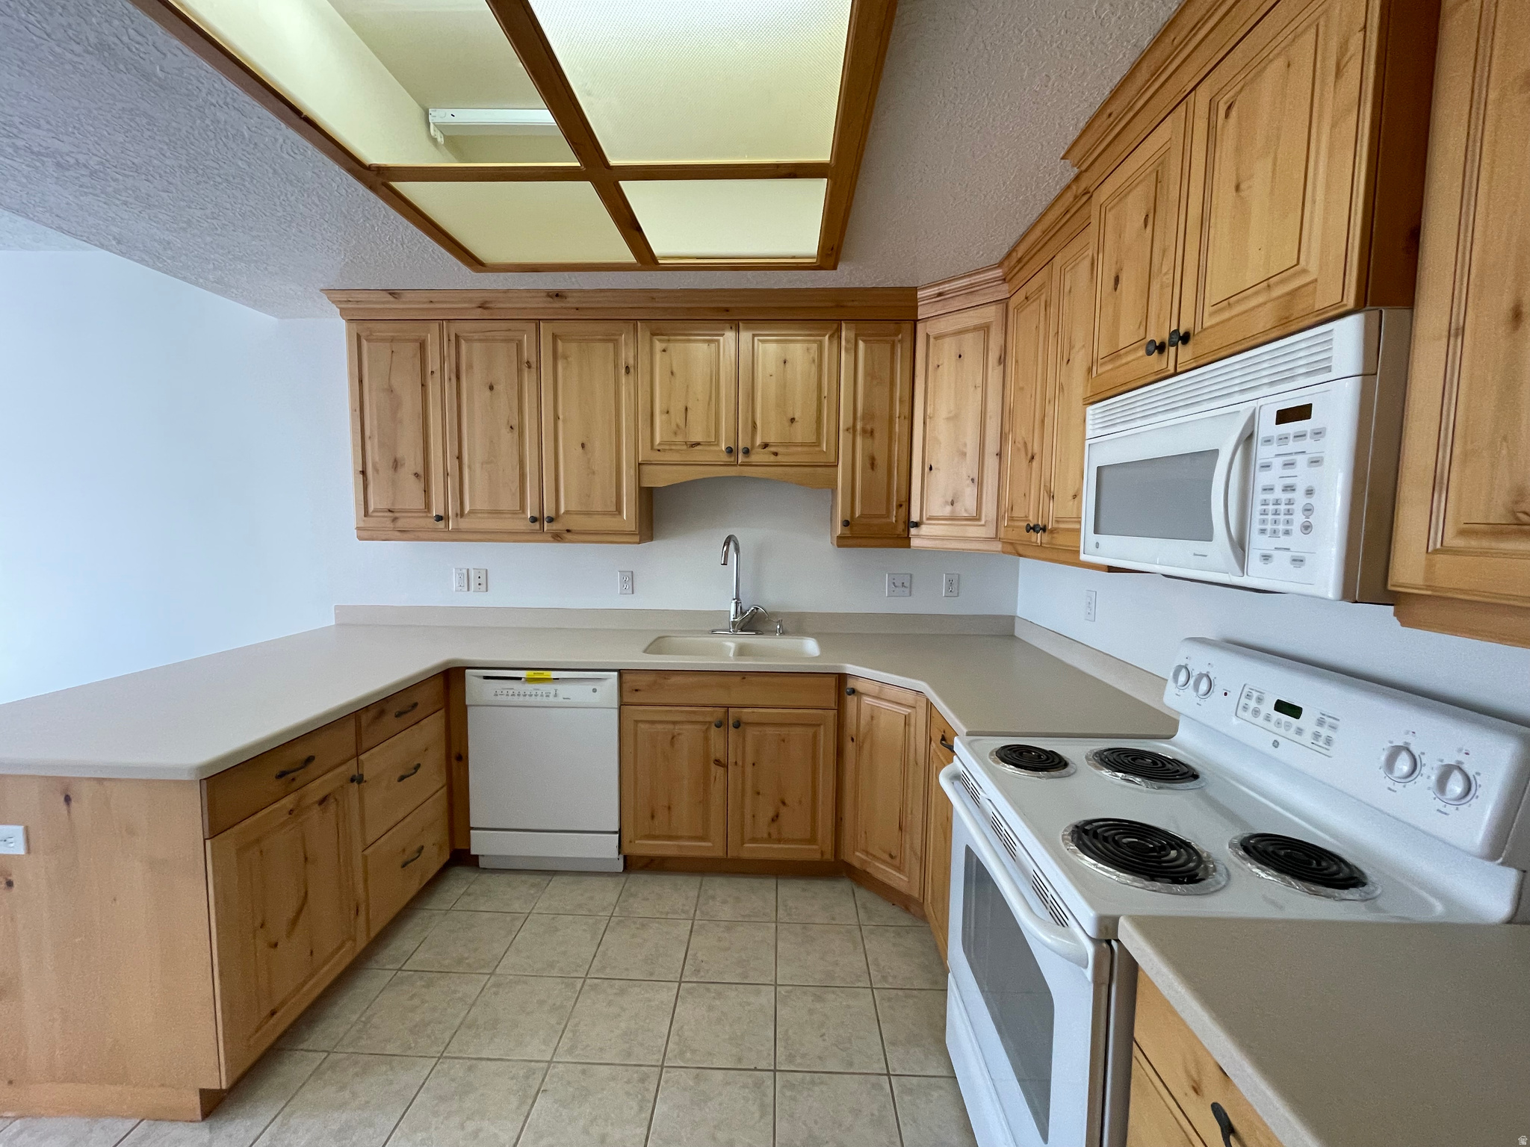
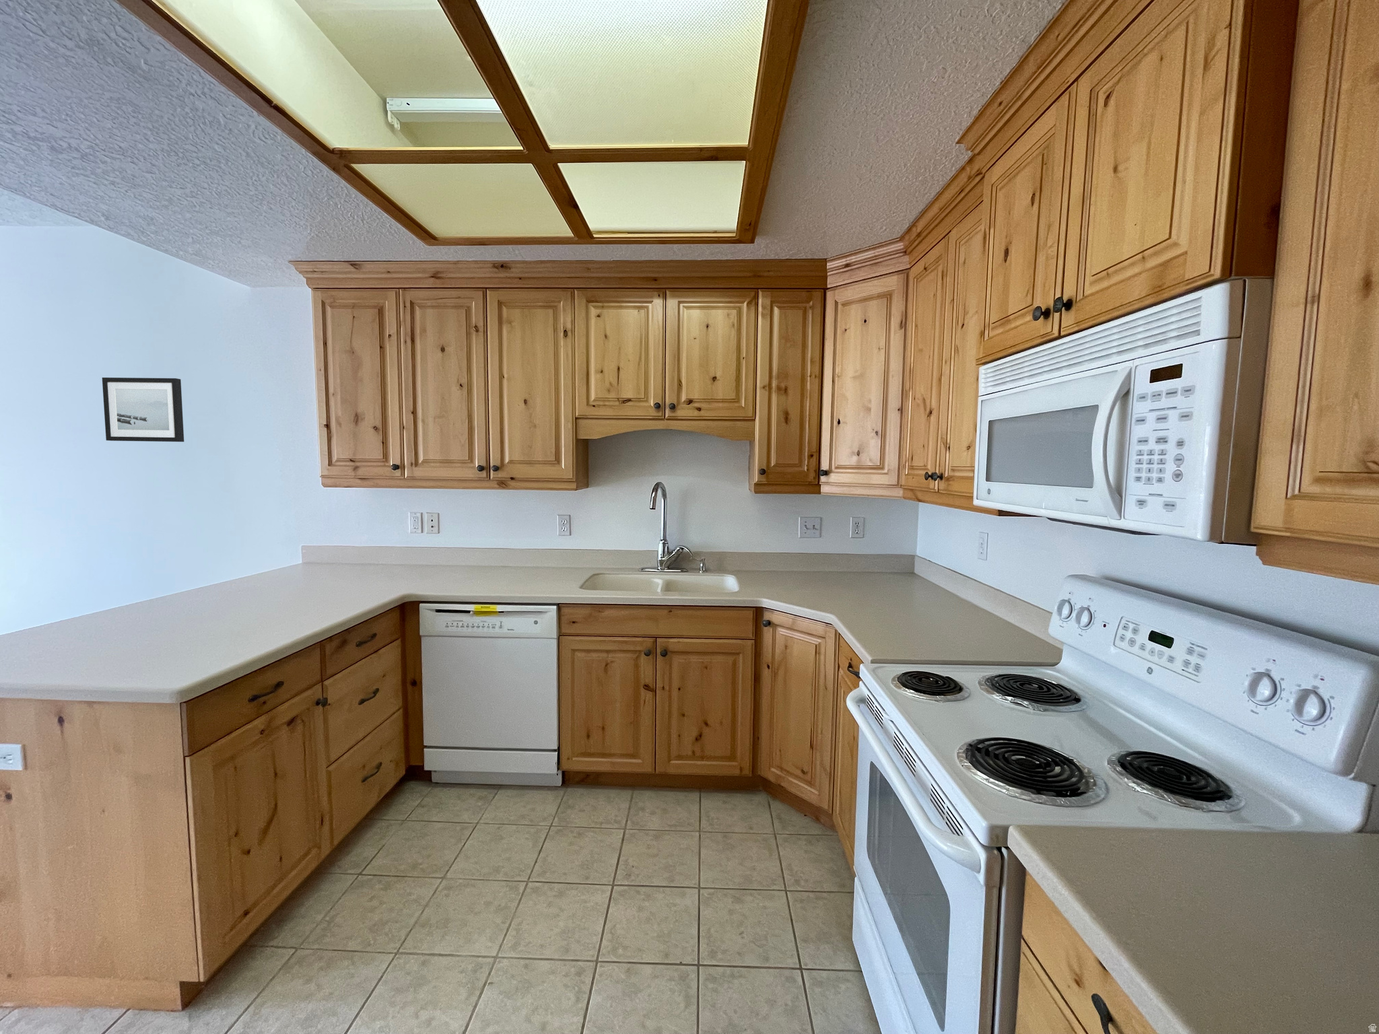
+ wall art (142, 409)
